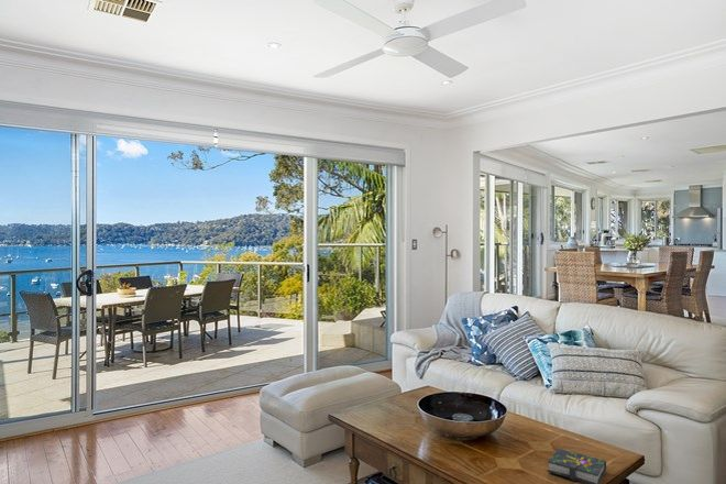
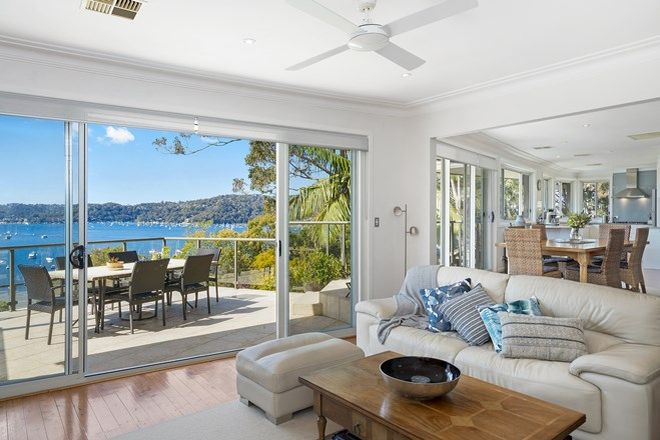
- book (576, 465)
